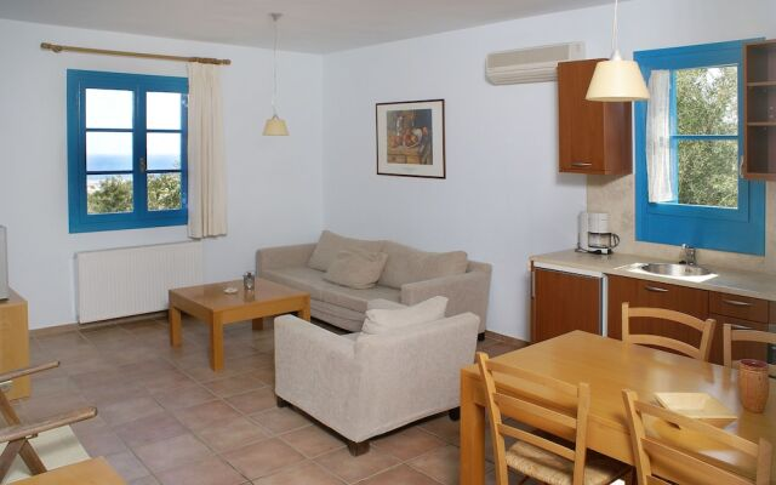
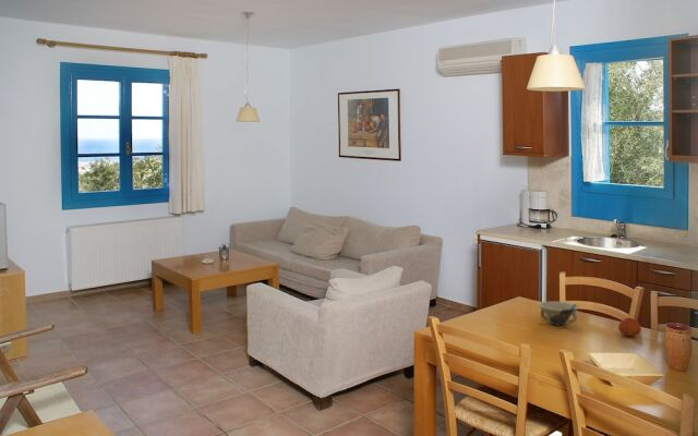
+ bowl (557, 314)
+ fruit (629, 326)
